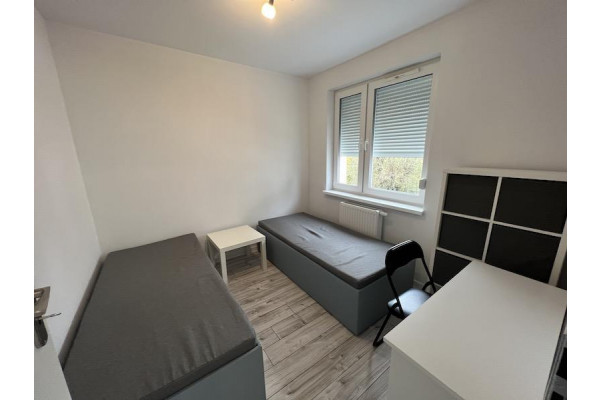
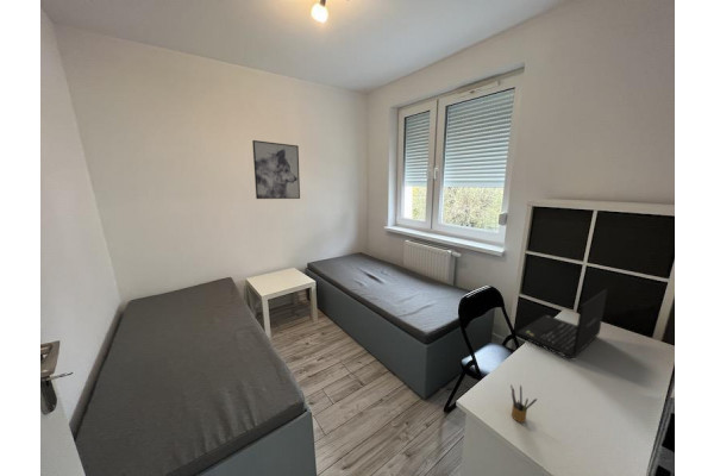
+ wall art (277, 171)
+ laptop (558, 319)
+ pencil box (521, 403)
